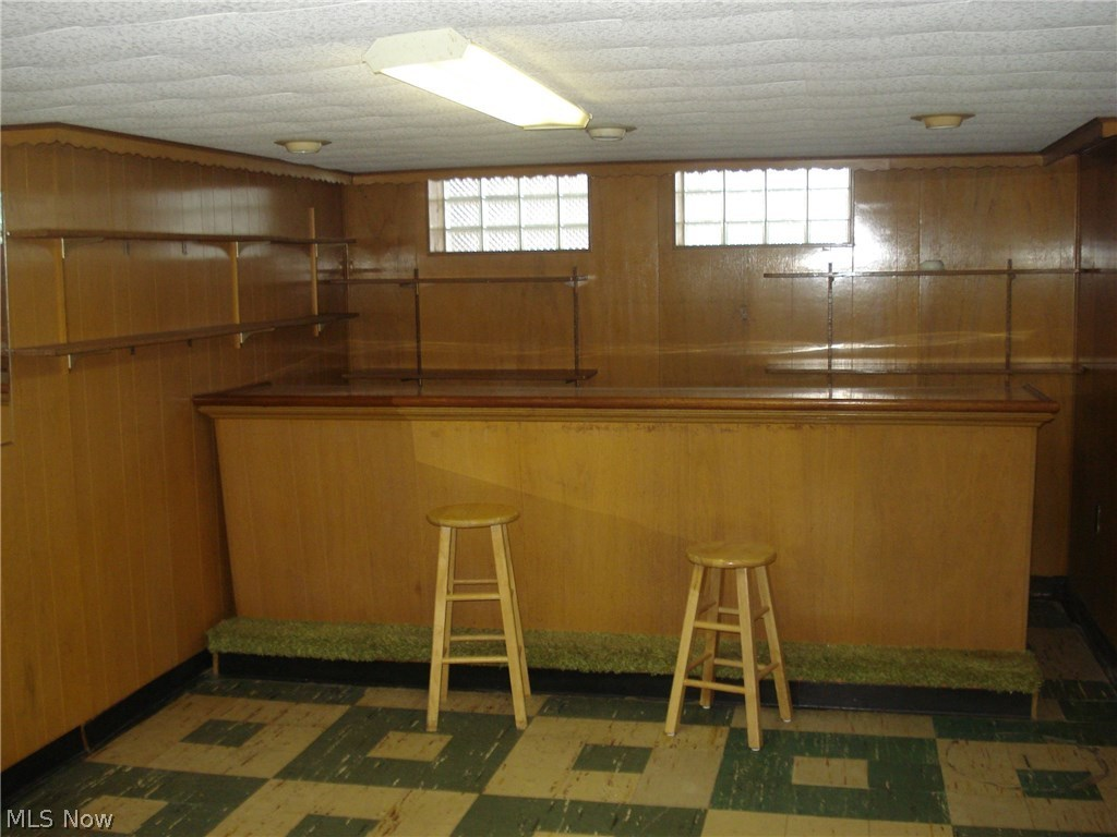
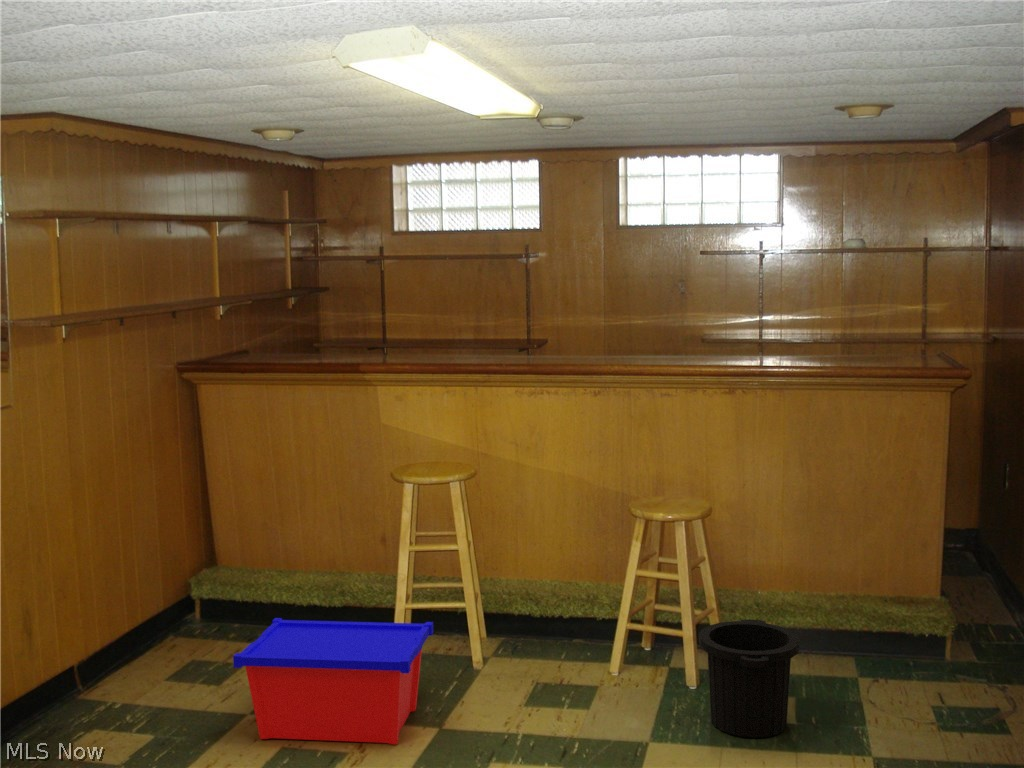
+ trash can (748, 679)
+ storage bin (338, 681)
